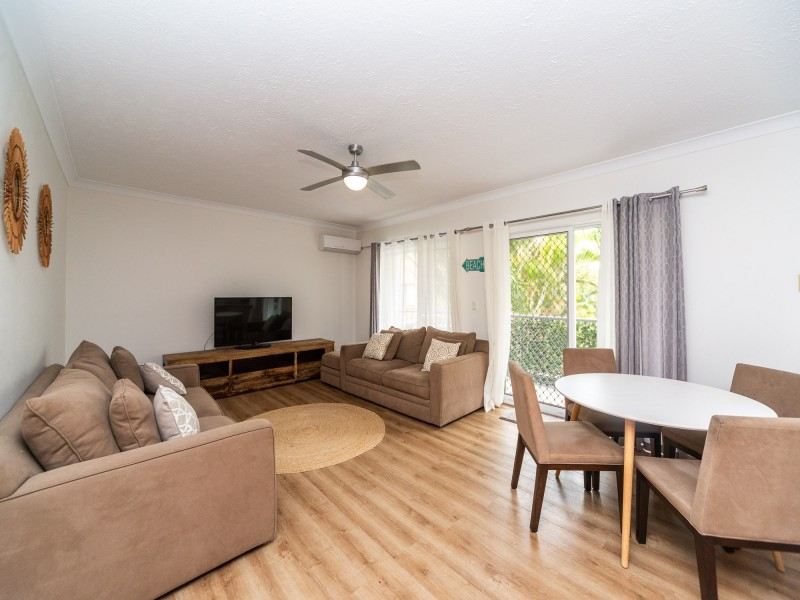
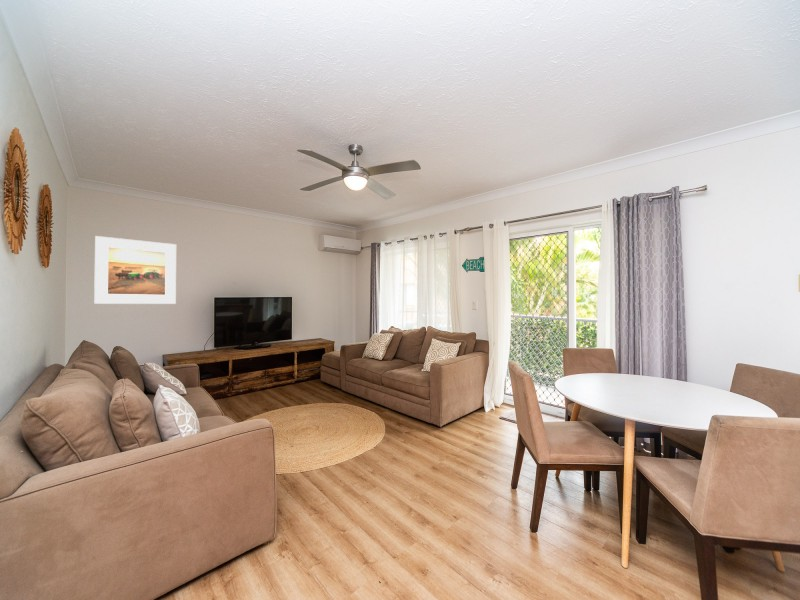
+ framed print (138, 272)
